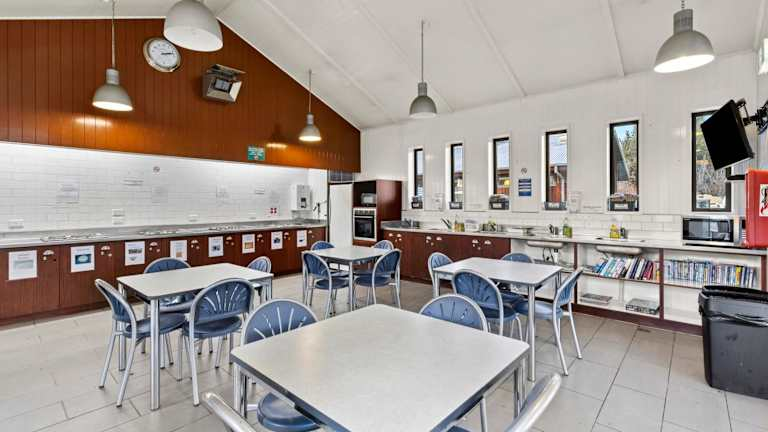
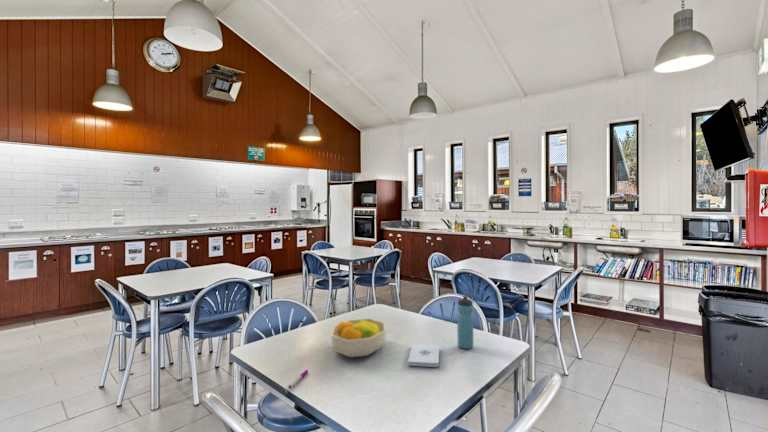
+ water bottle (465, 321)
+ fruit bowl (359, 333)
+ pen (298, 378)
+ notepad (424, 354)
